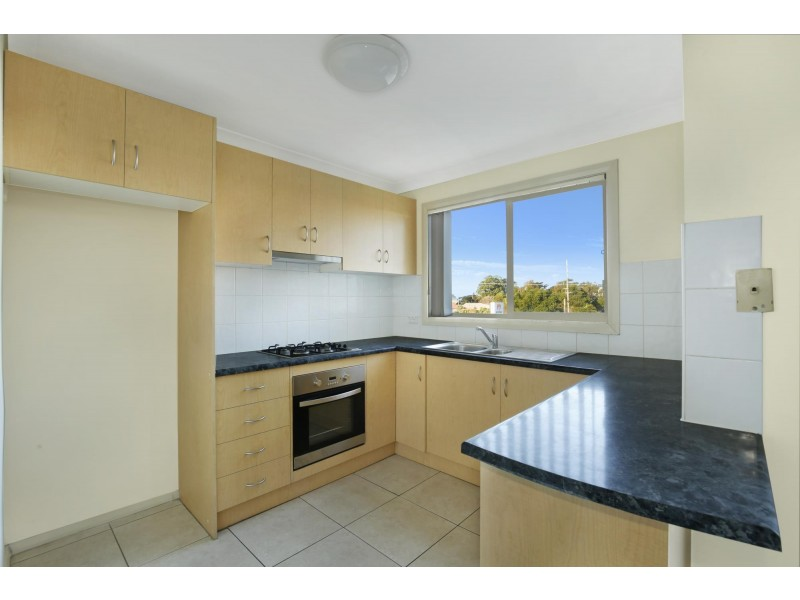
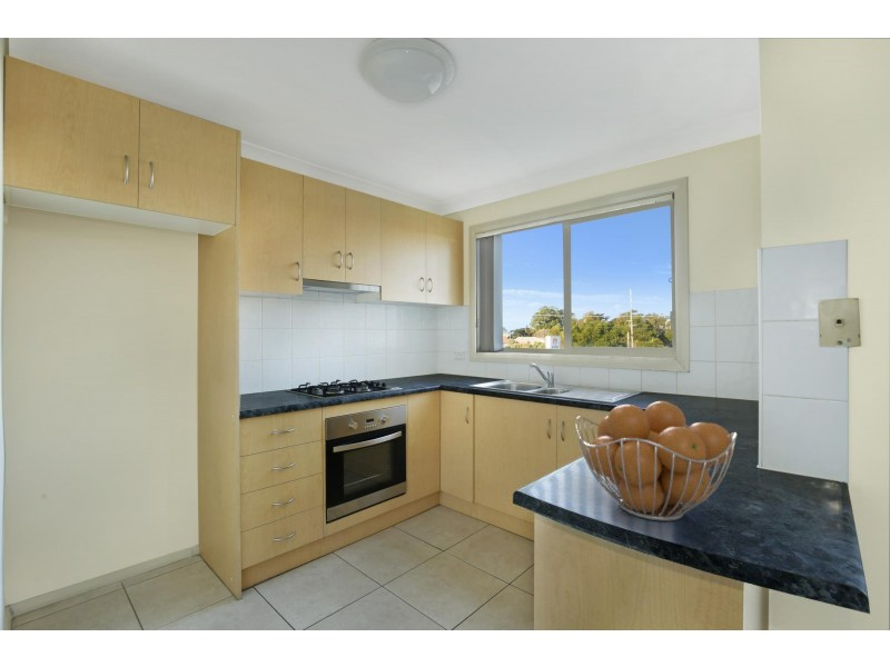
+ fruit basket (650, 456)
